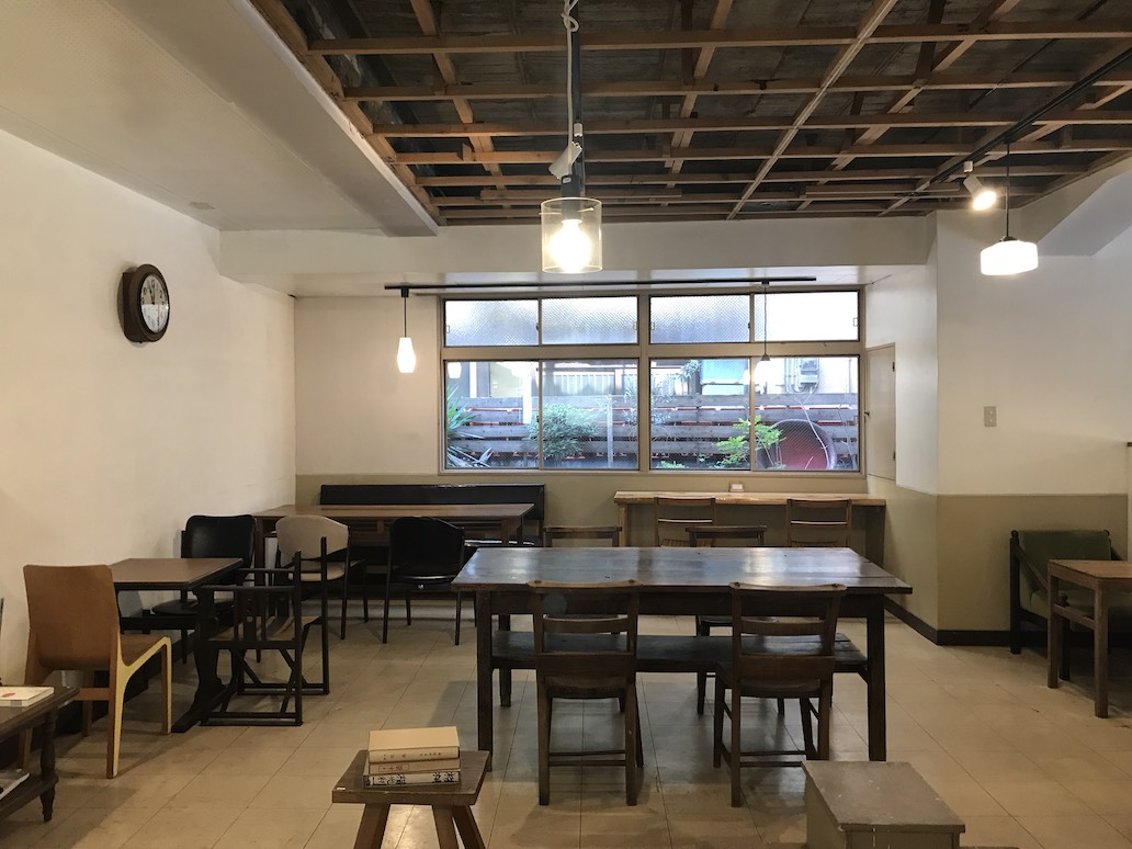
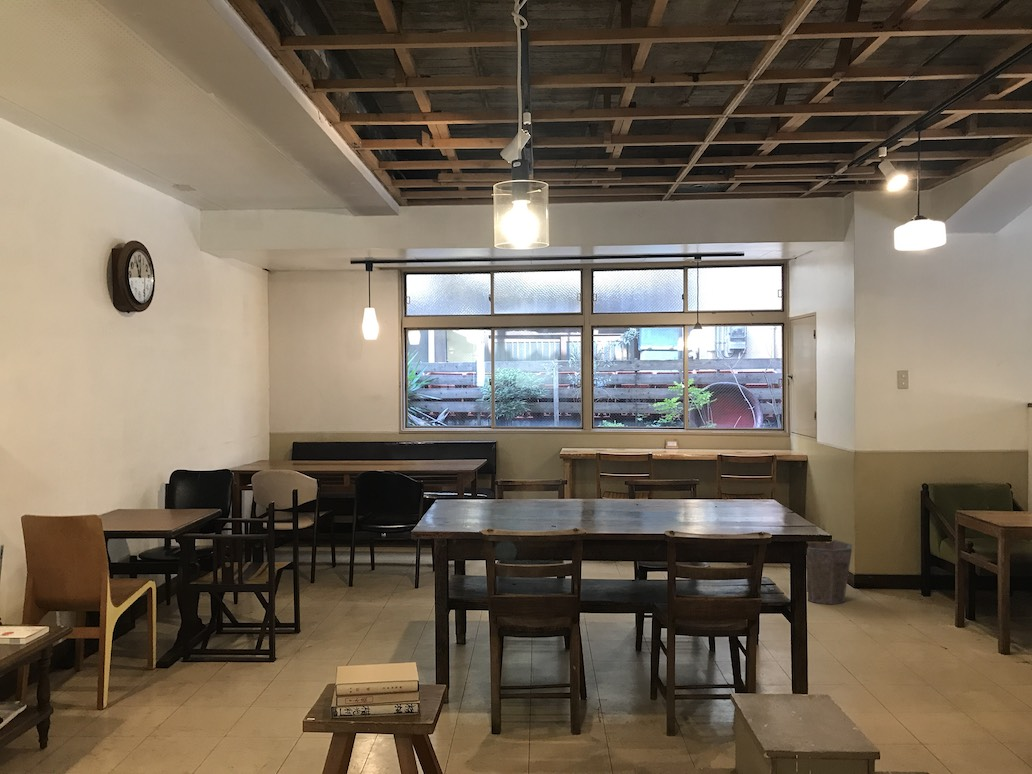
+ waste bin (822, 571)
